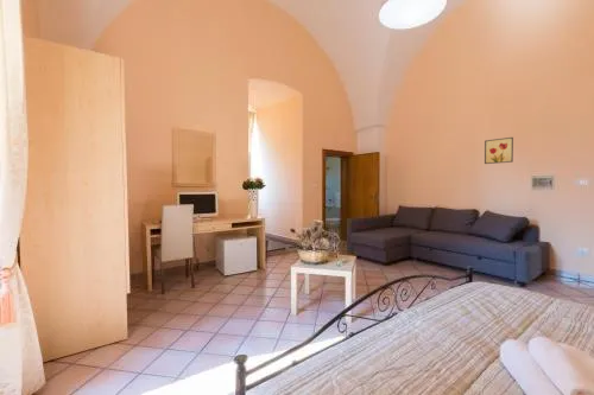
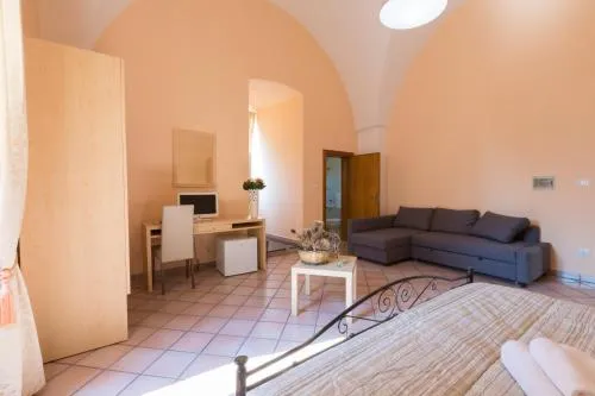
- wall art (498, 151)
